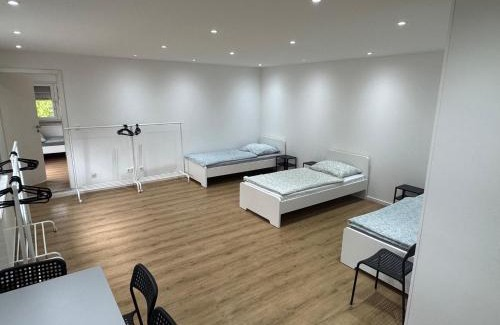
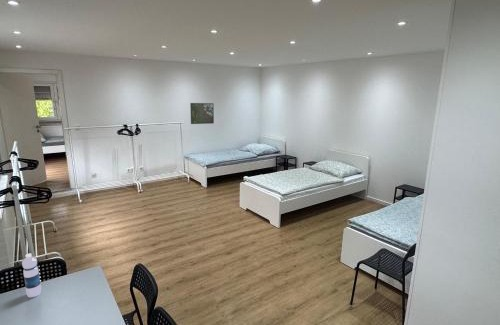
+ water bottle (31, 274)
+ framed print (202, 113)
